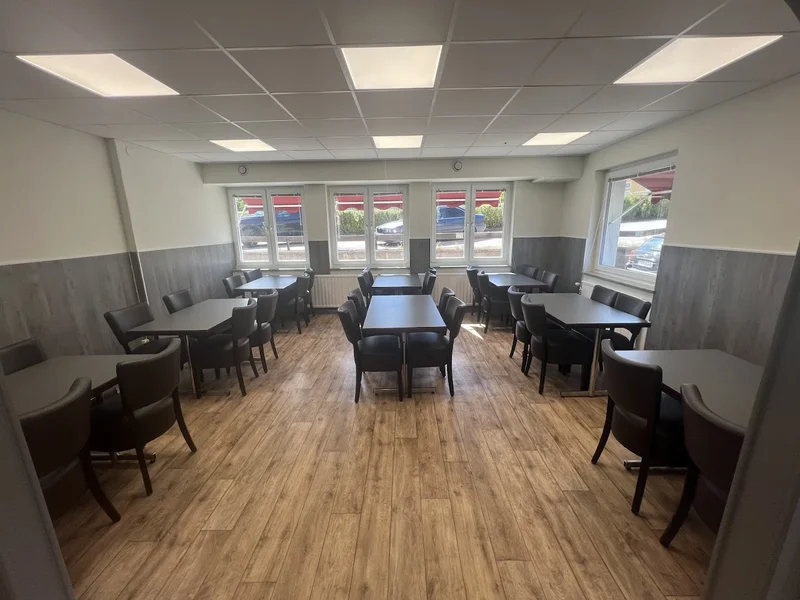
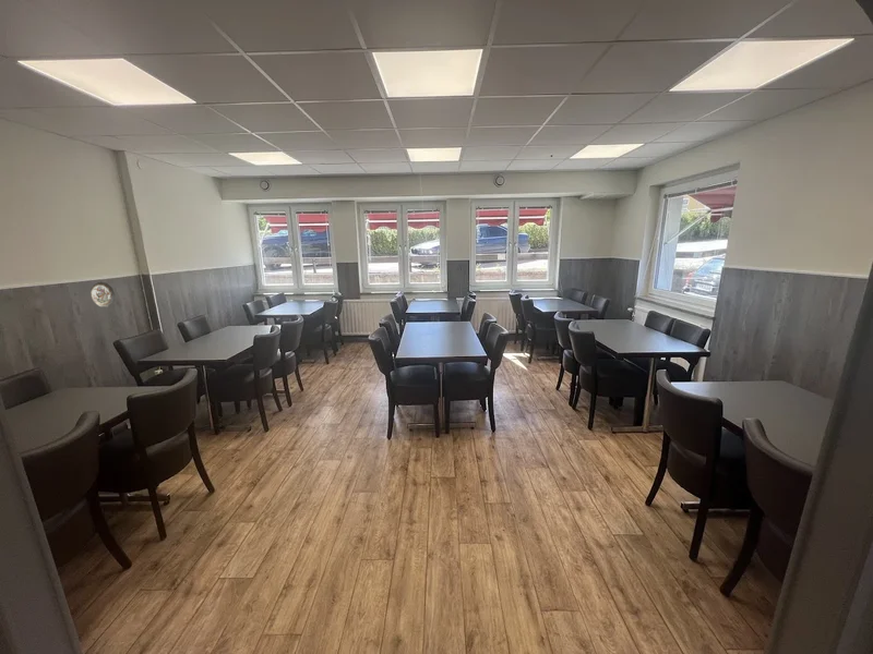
+ decorative plate (101, 294)
